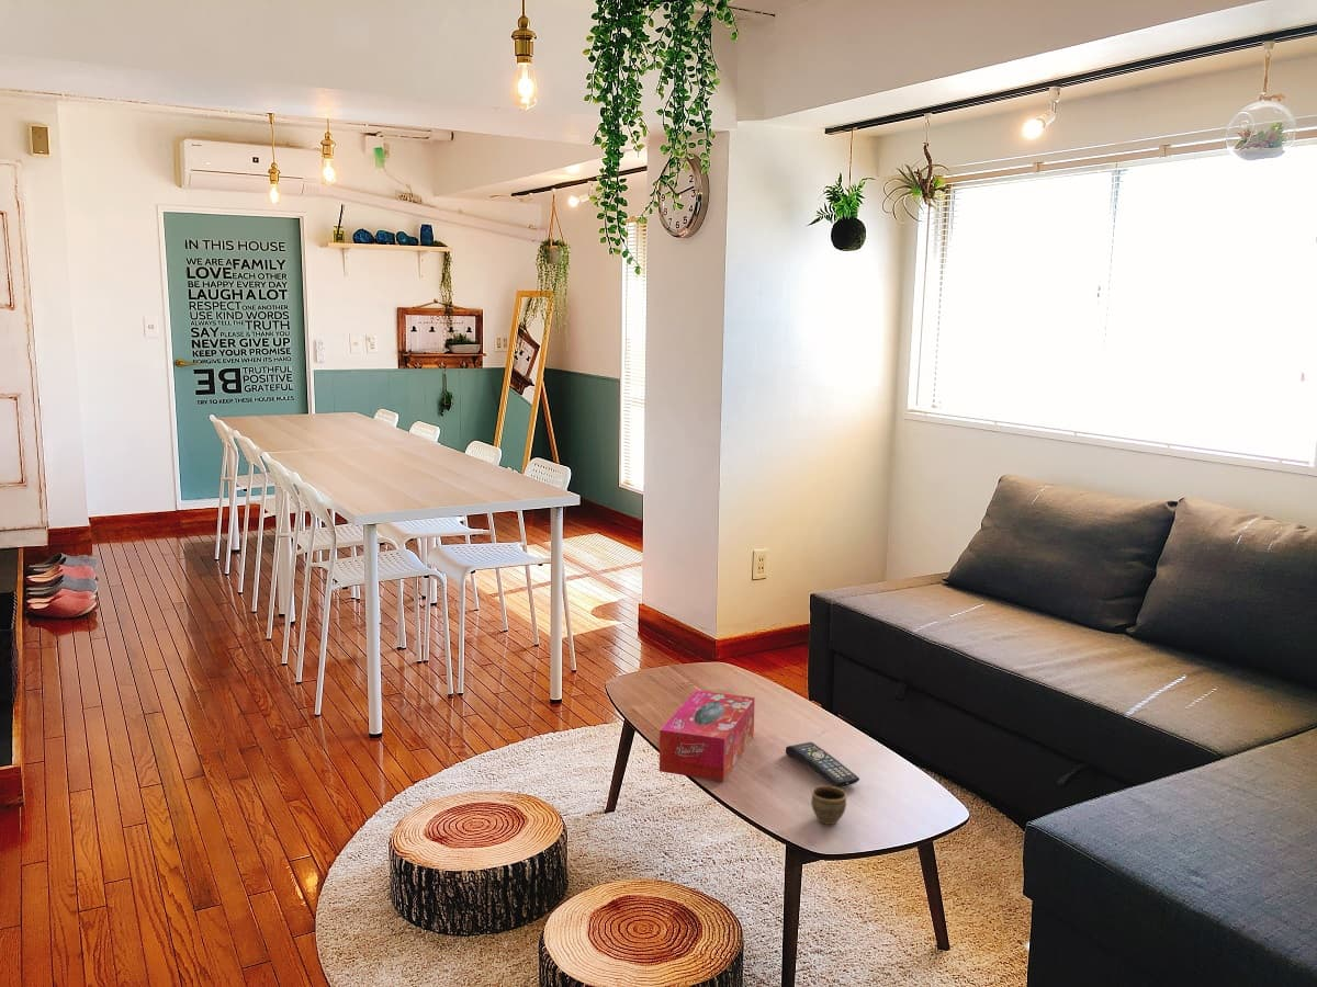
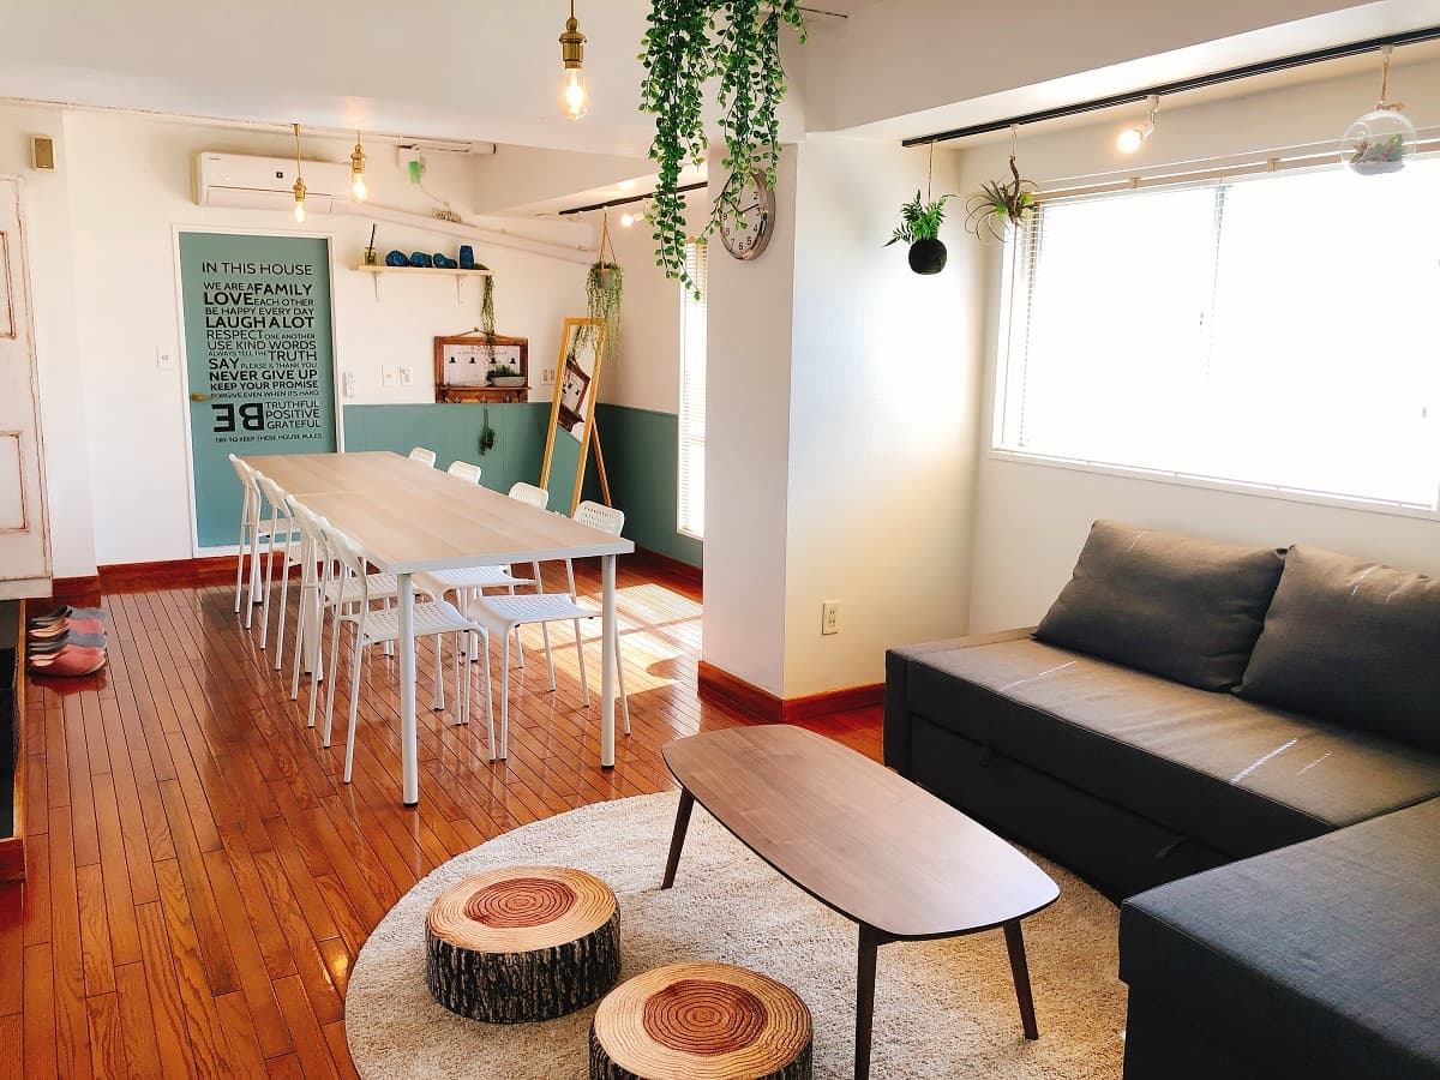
- cup (830, 804)
- remote control (820, 762)
- tissue box (708, 733)
